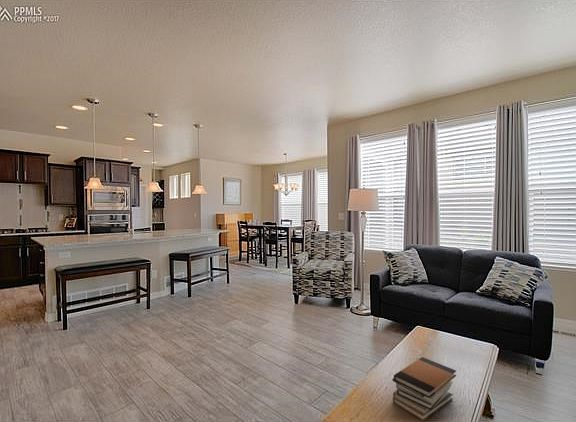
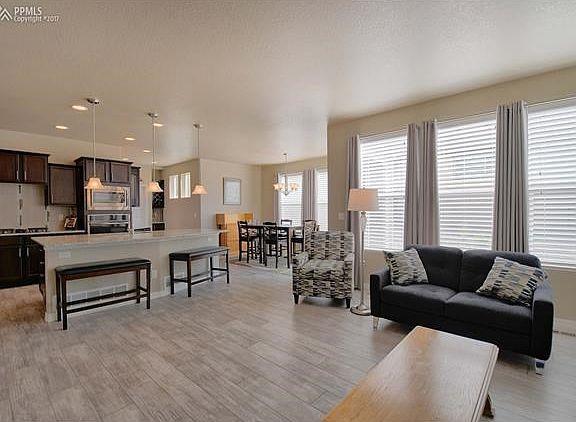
- book stack (424, 386)
